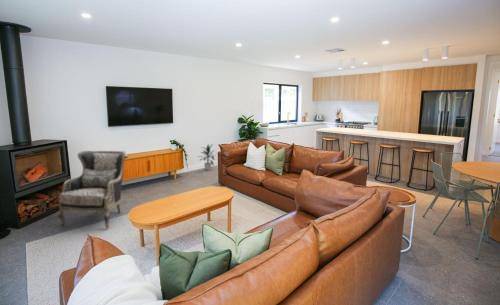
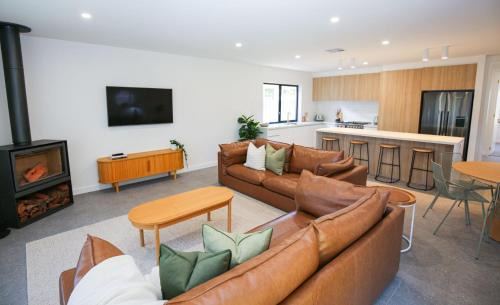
- indoor plant (207, 157)
- armchair (101, 186)
